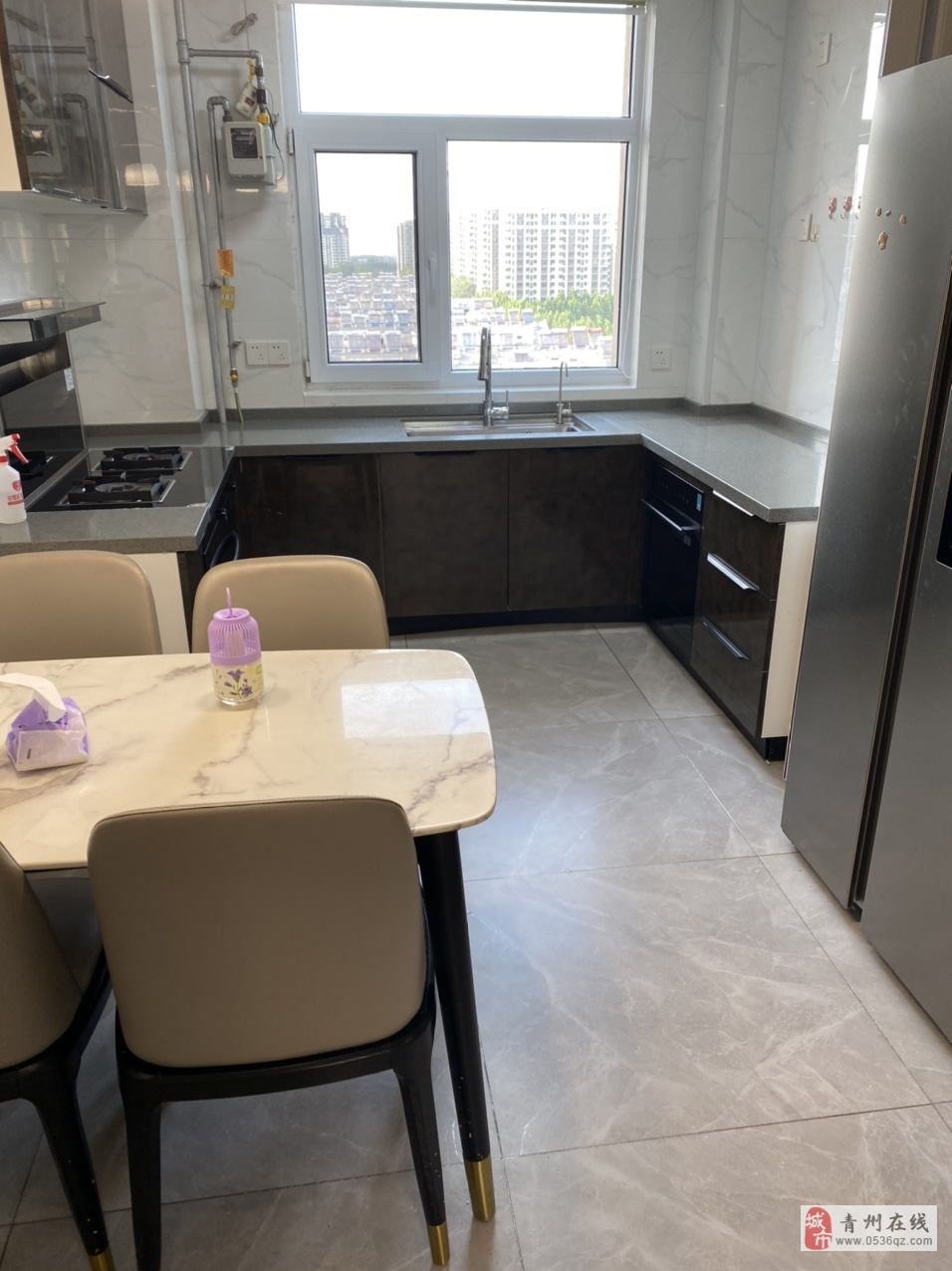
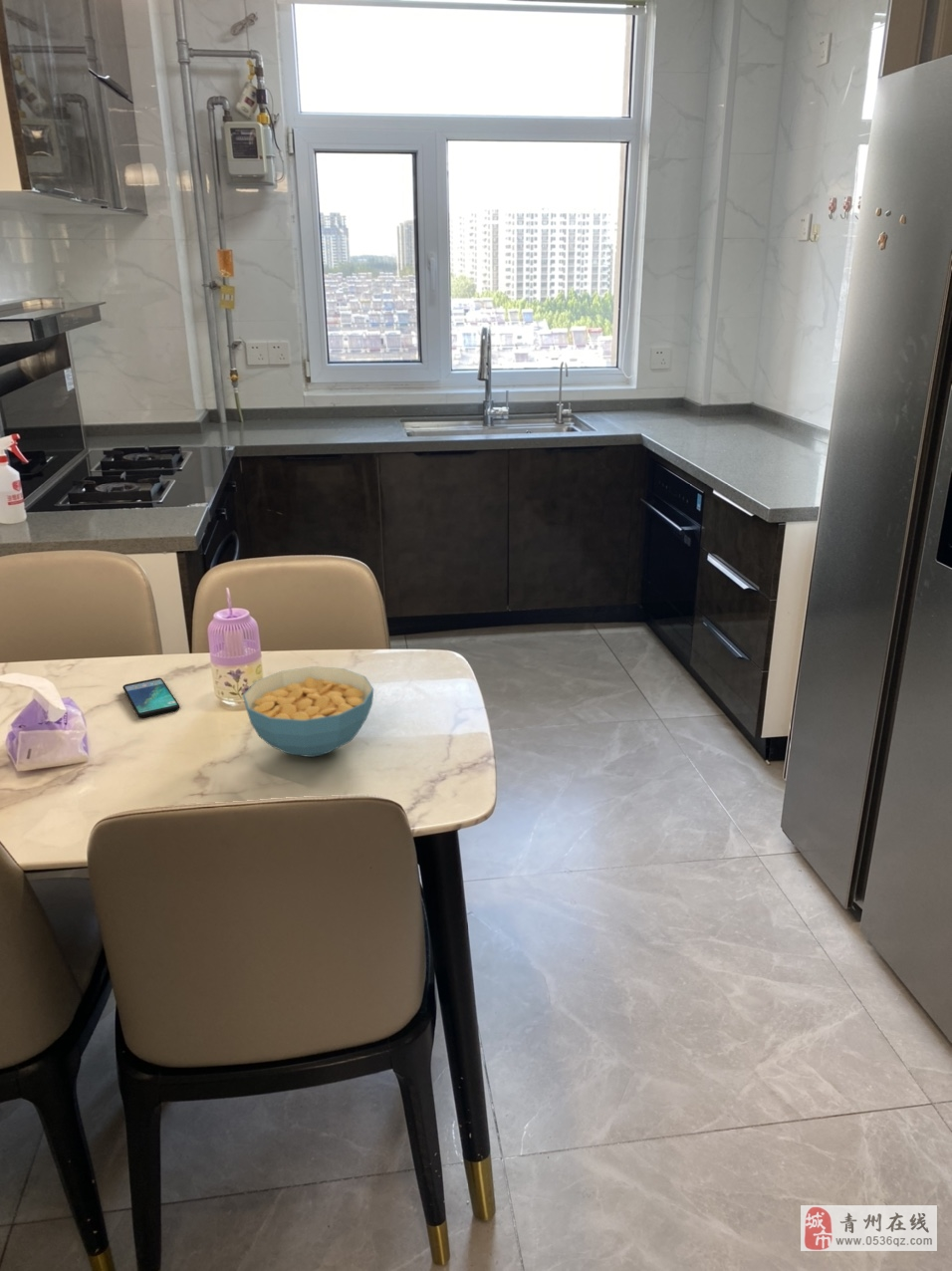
+ cereal bowl (311, 720)
+ smartphone (150, 696)
